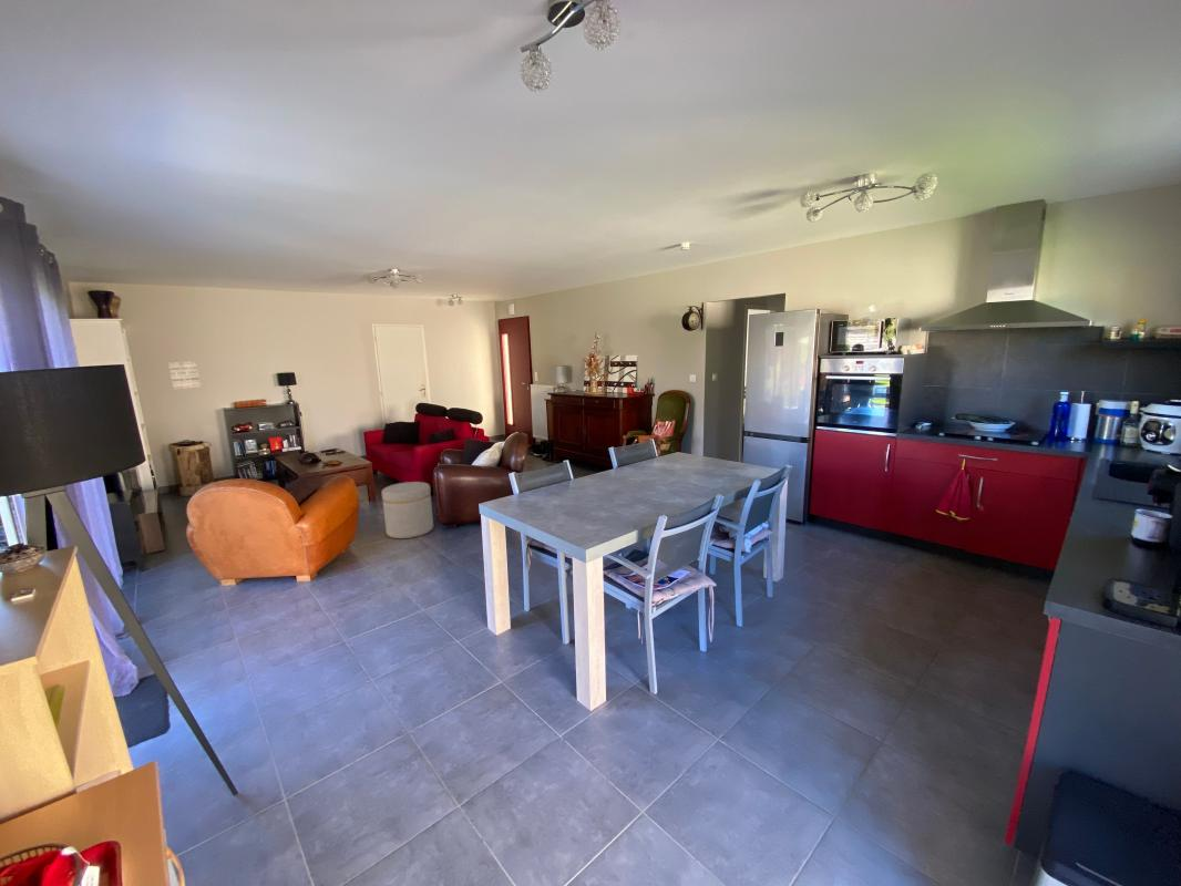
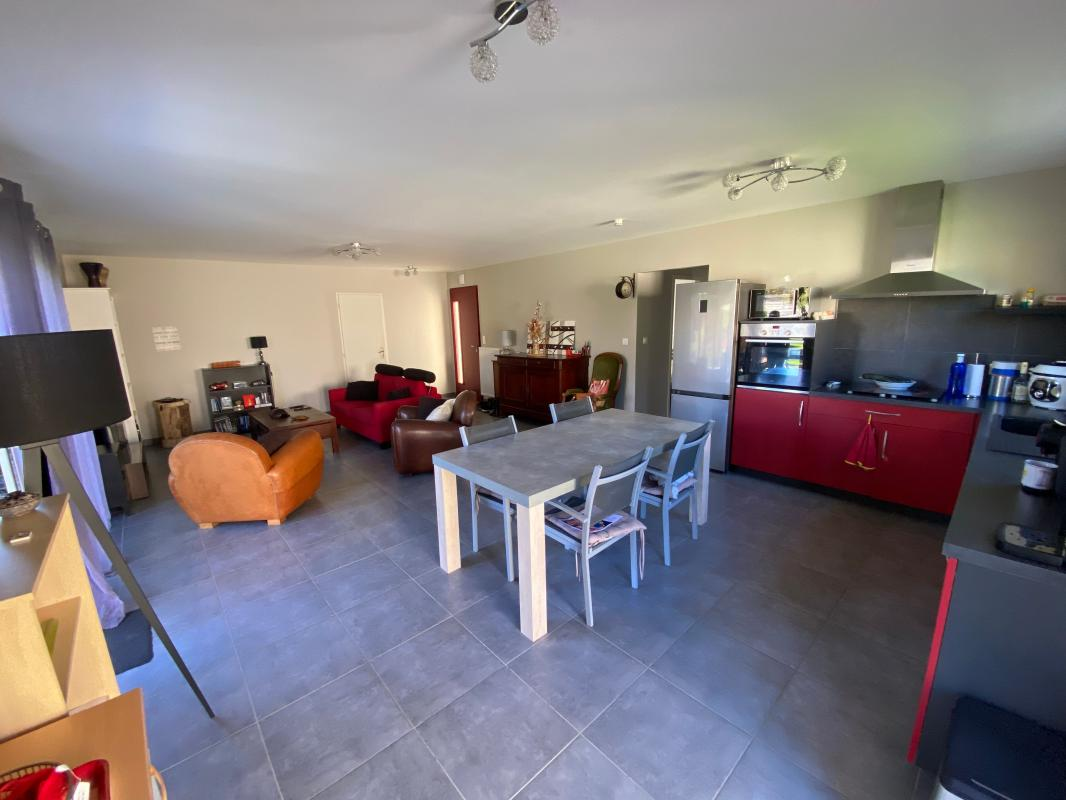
- ottoman (408, 508)
